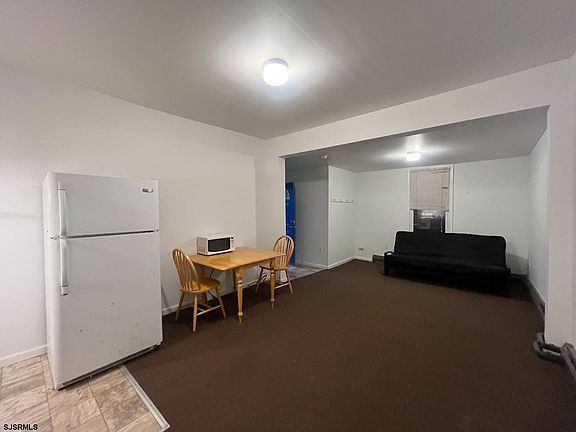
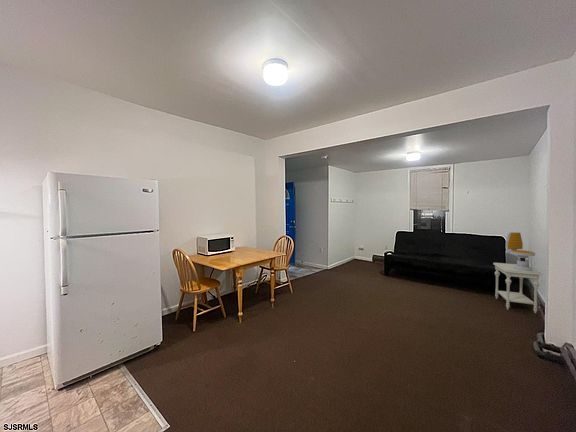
+ side table (510, 283)
+ chair (519, 250)
